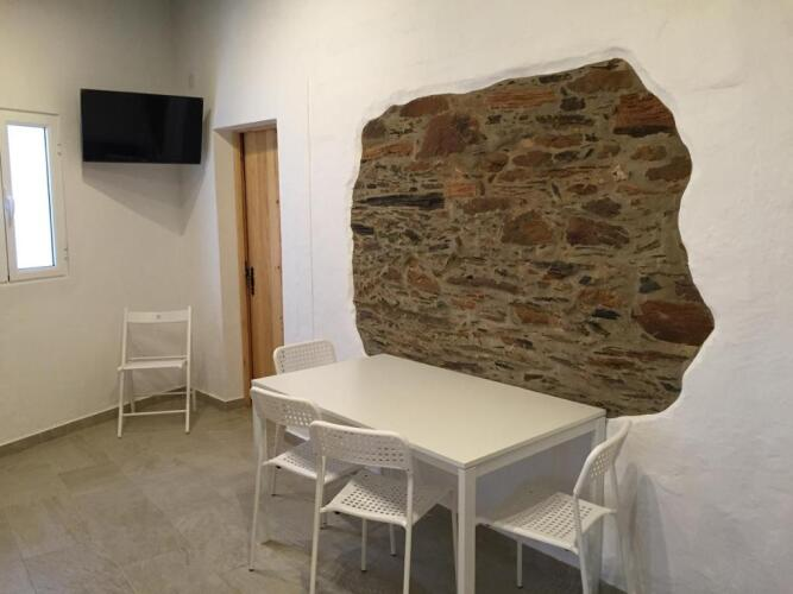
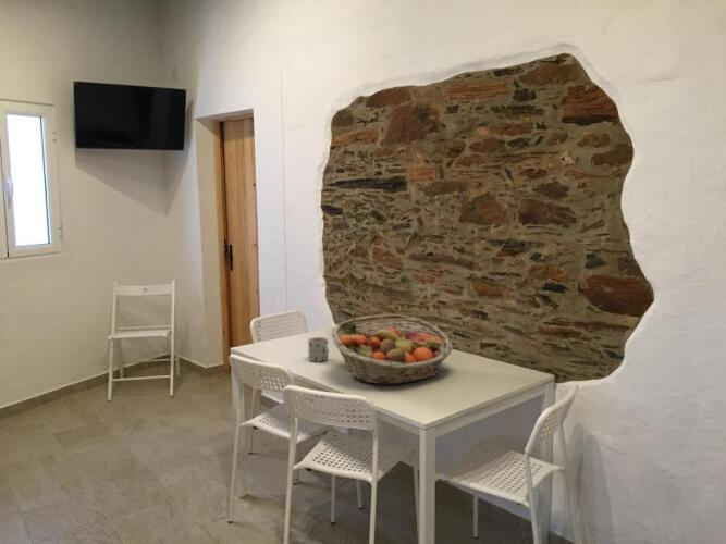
+ fruit basket (392, 347)
+ mug (320, 349)
